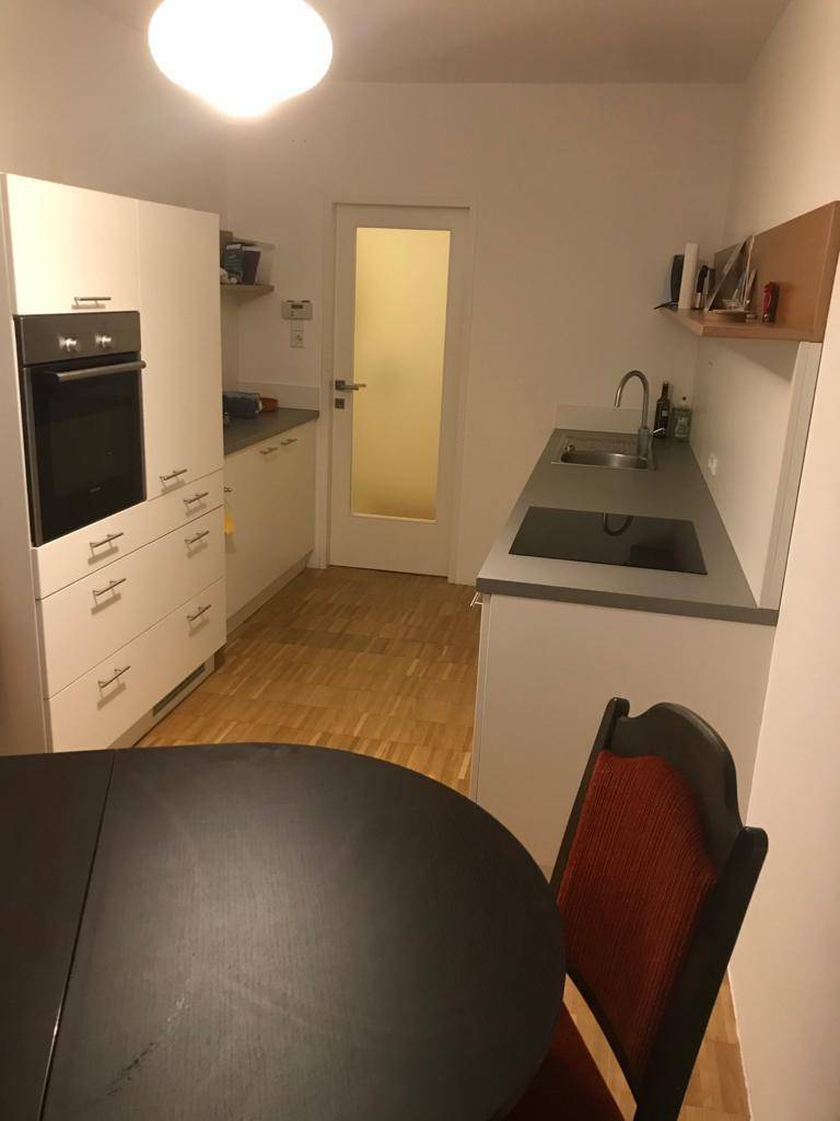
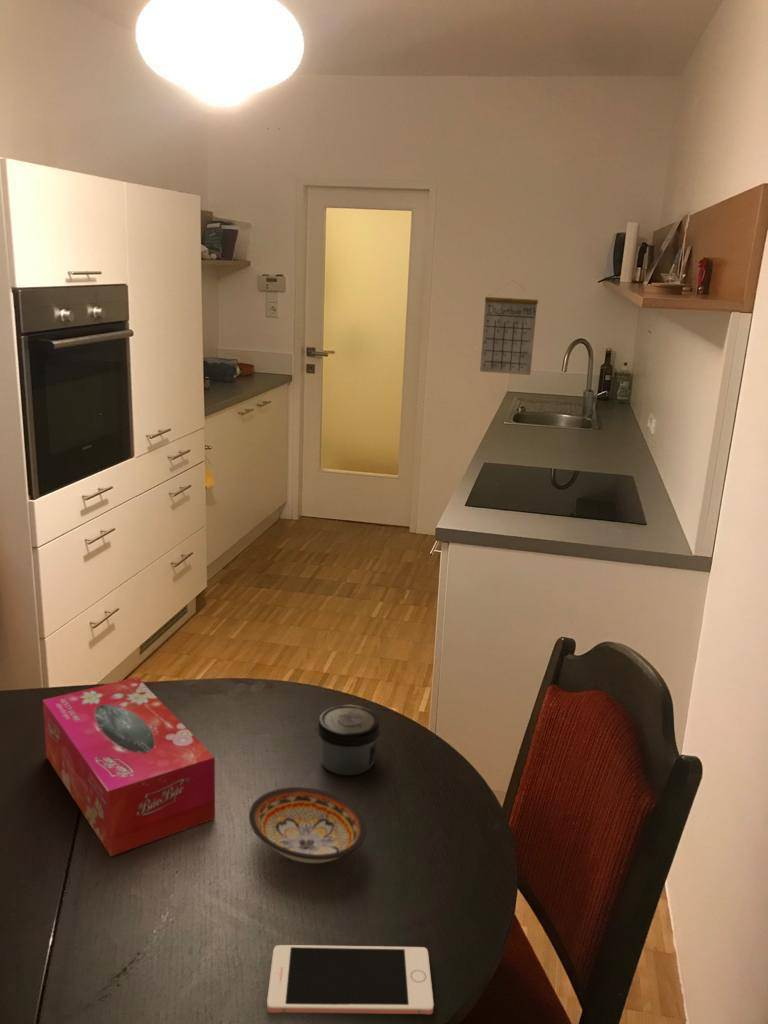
+ bowl (306, 835)
+ cell phone (350, 978)
+ tissue box (125, 756)
+ calendar (509, 327)
+ jar (348, 740)
